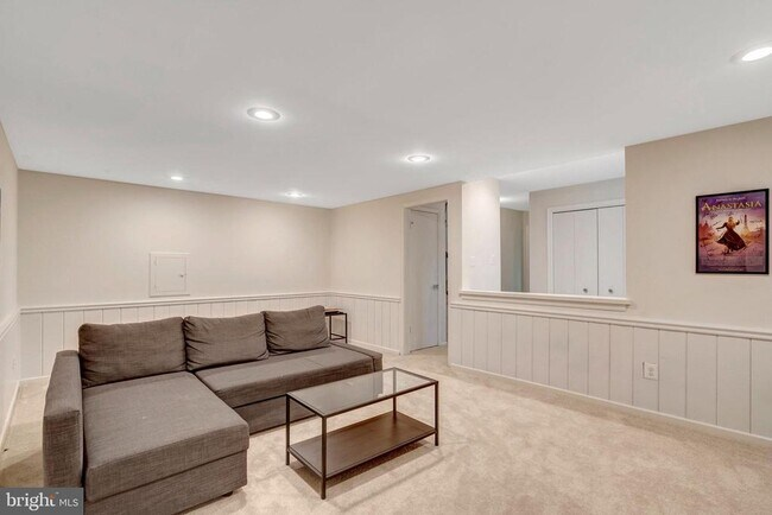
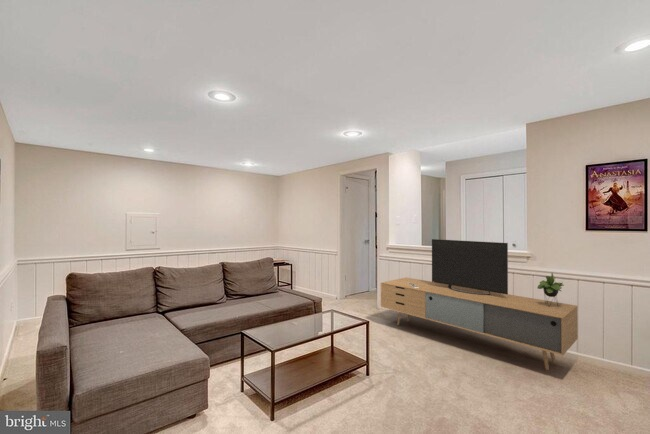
+ media console (464, 290)
